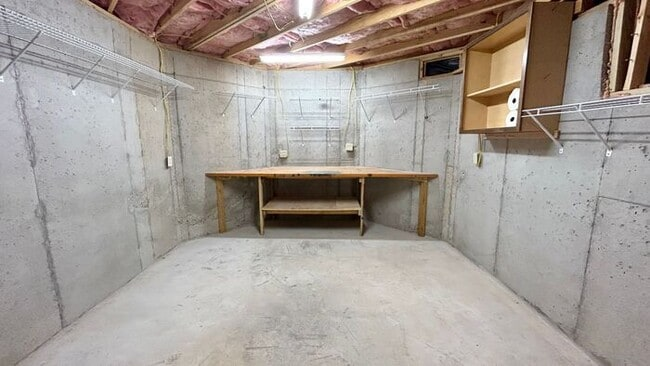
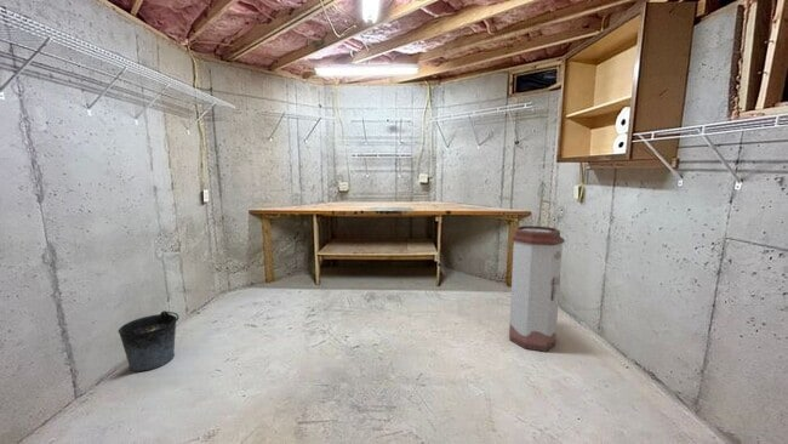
+ trash can (535, 284)
+ bucket (152, 340)
